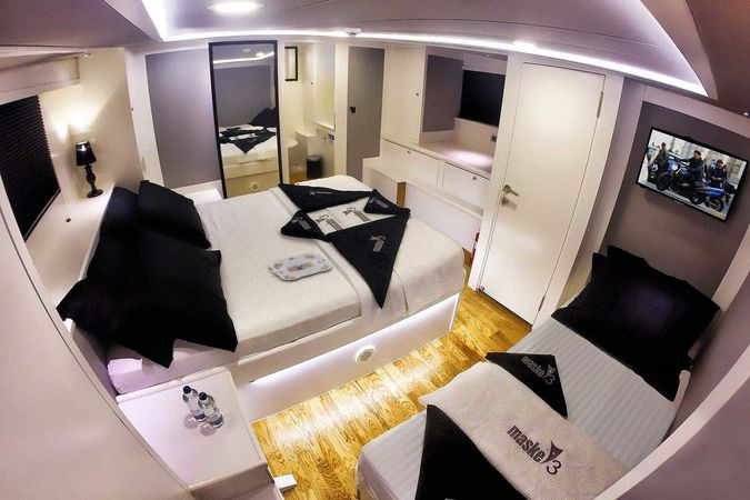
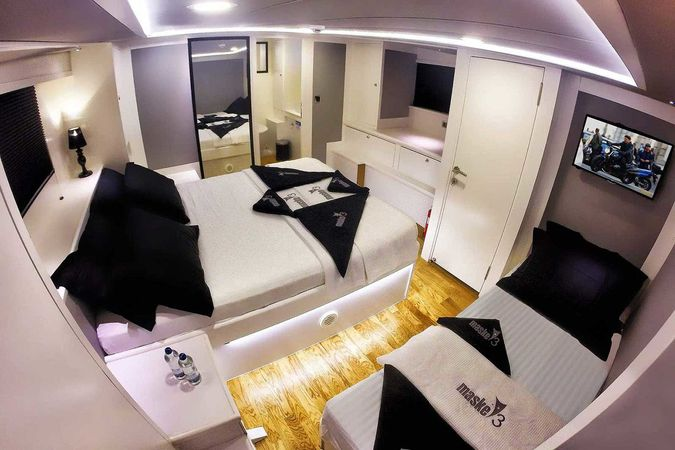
- serving tray (300, 266)
